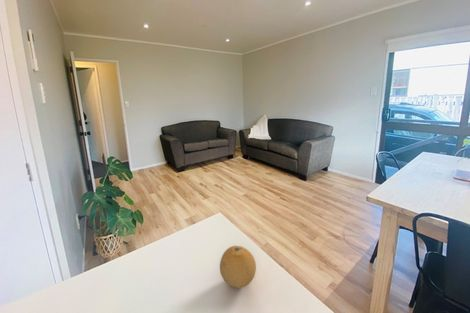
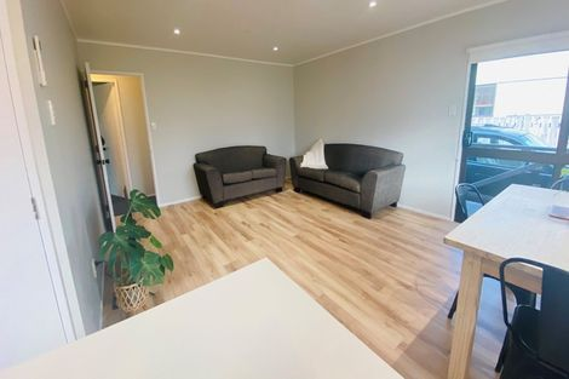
- fruit (237, 265)
